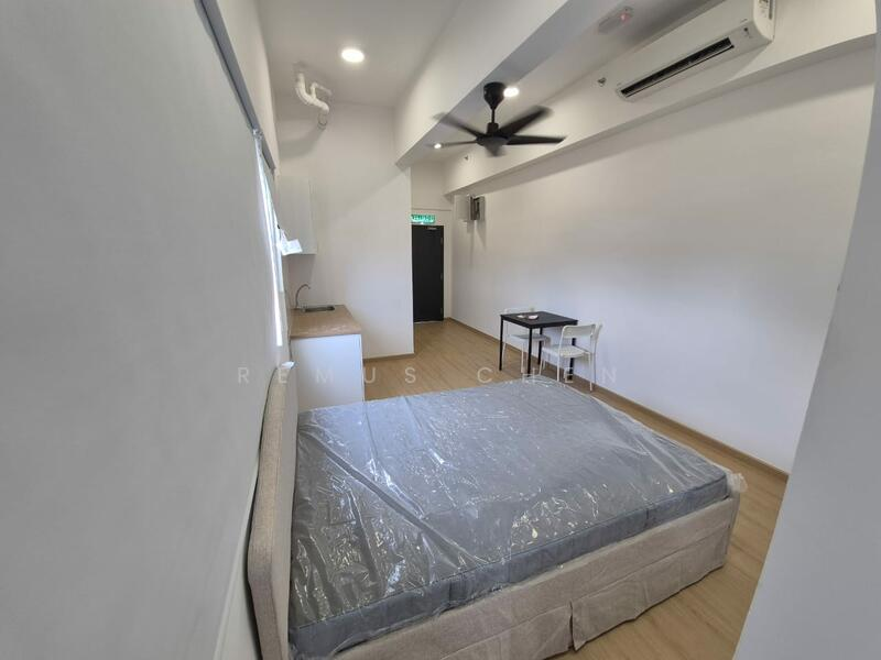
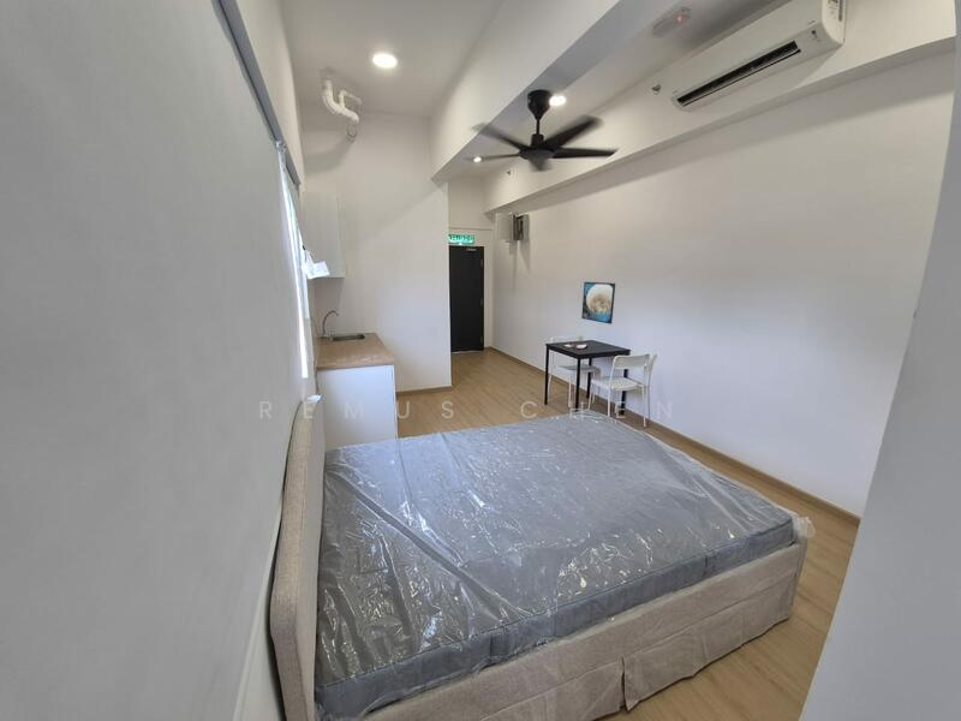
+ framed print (597, 302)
